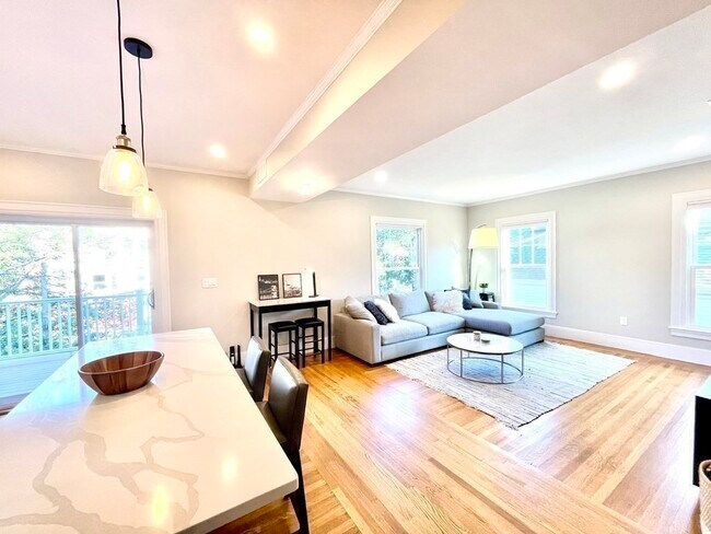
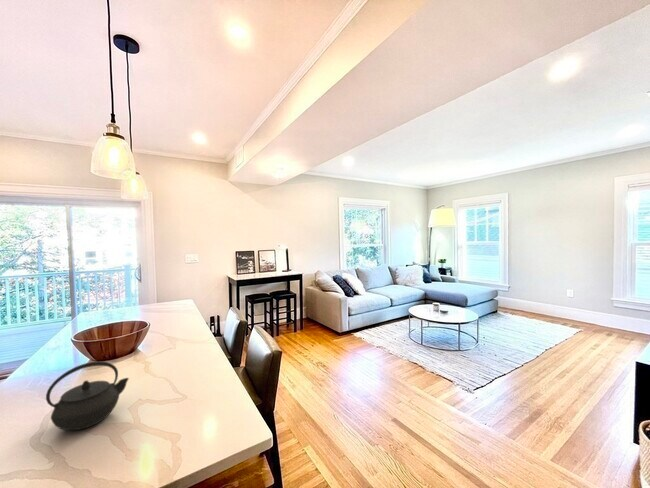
+ kettle (91, 390)
